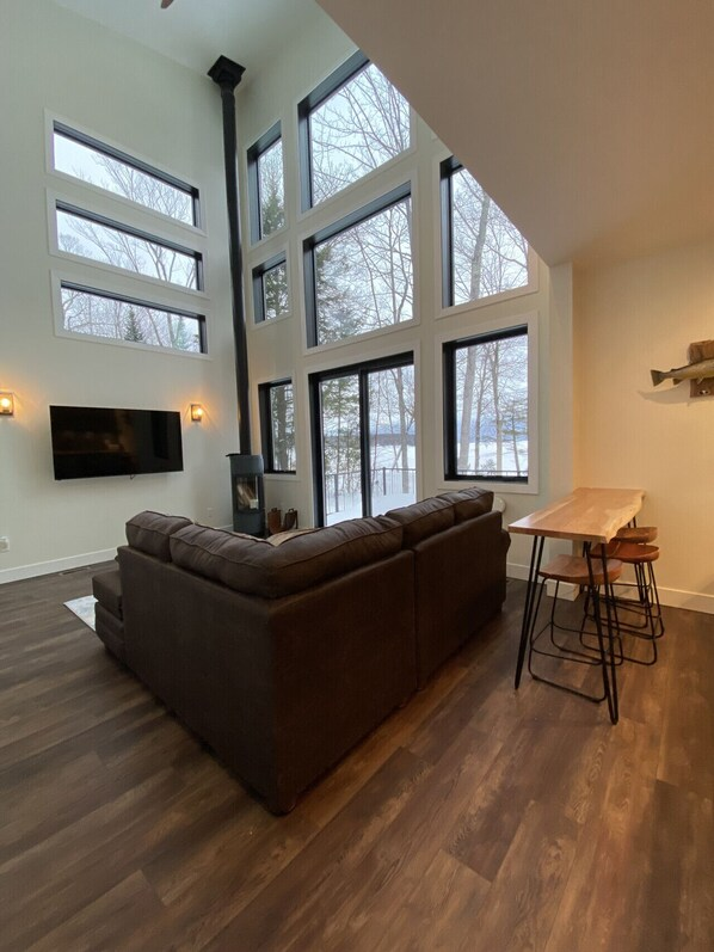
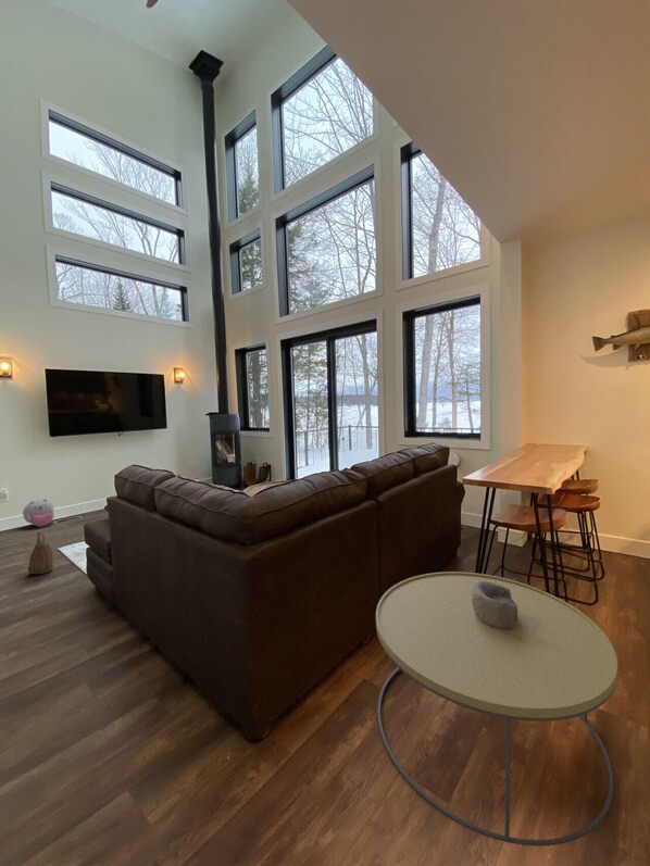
+ decorative bowl (493, 599)
+ coffee table (482, 672)
+ plush toy (39, 512)
+ basket (39, 551)
